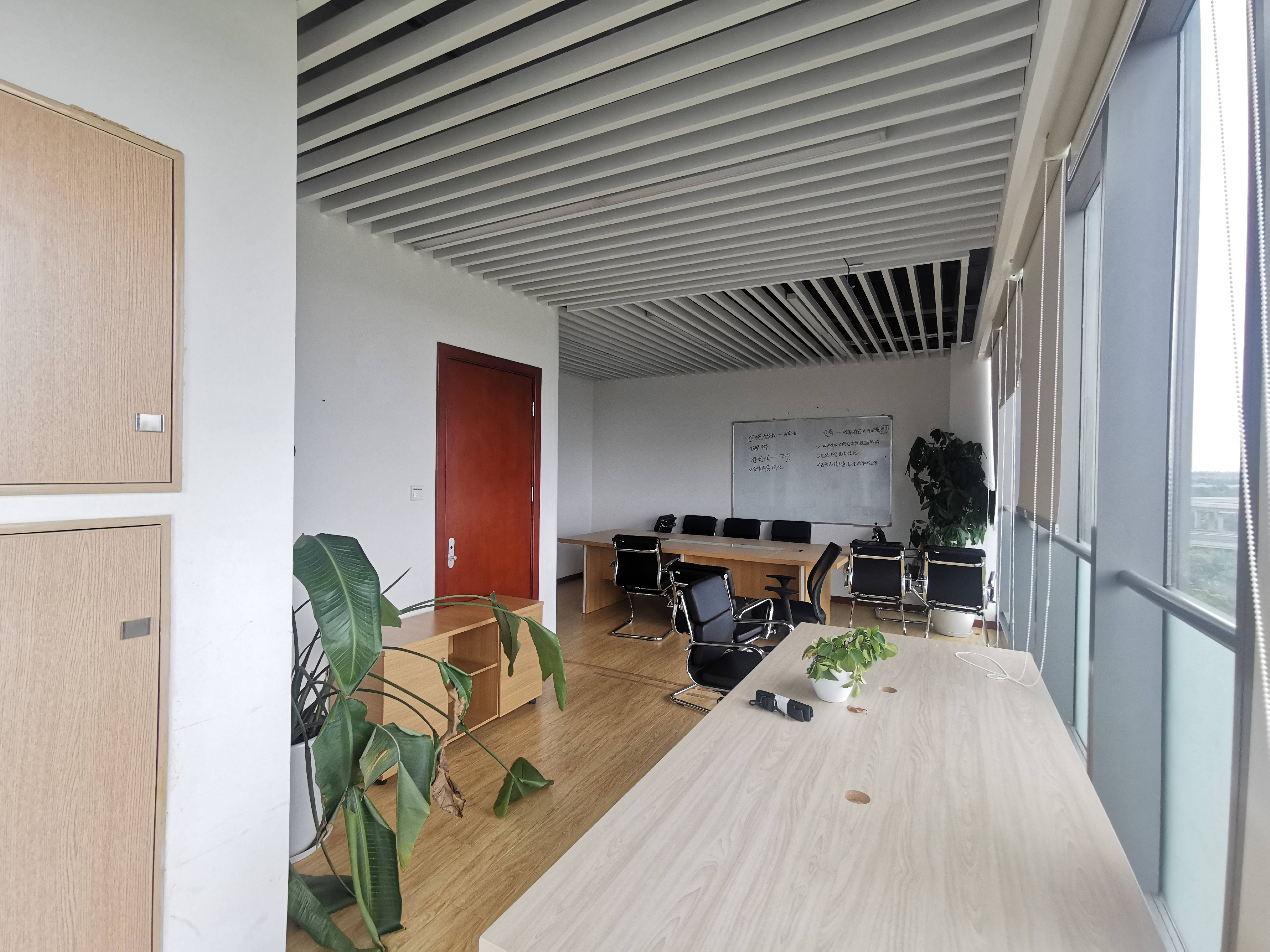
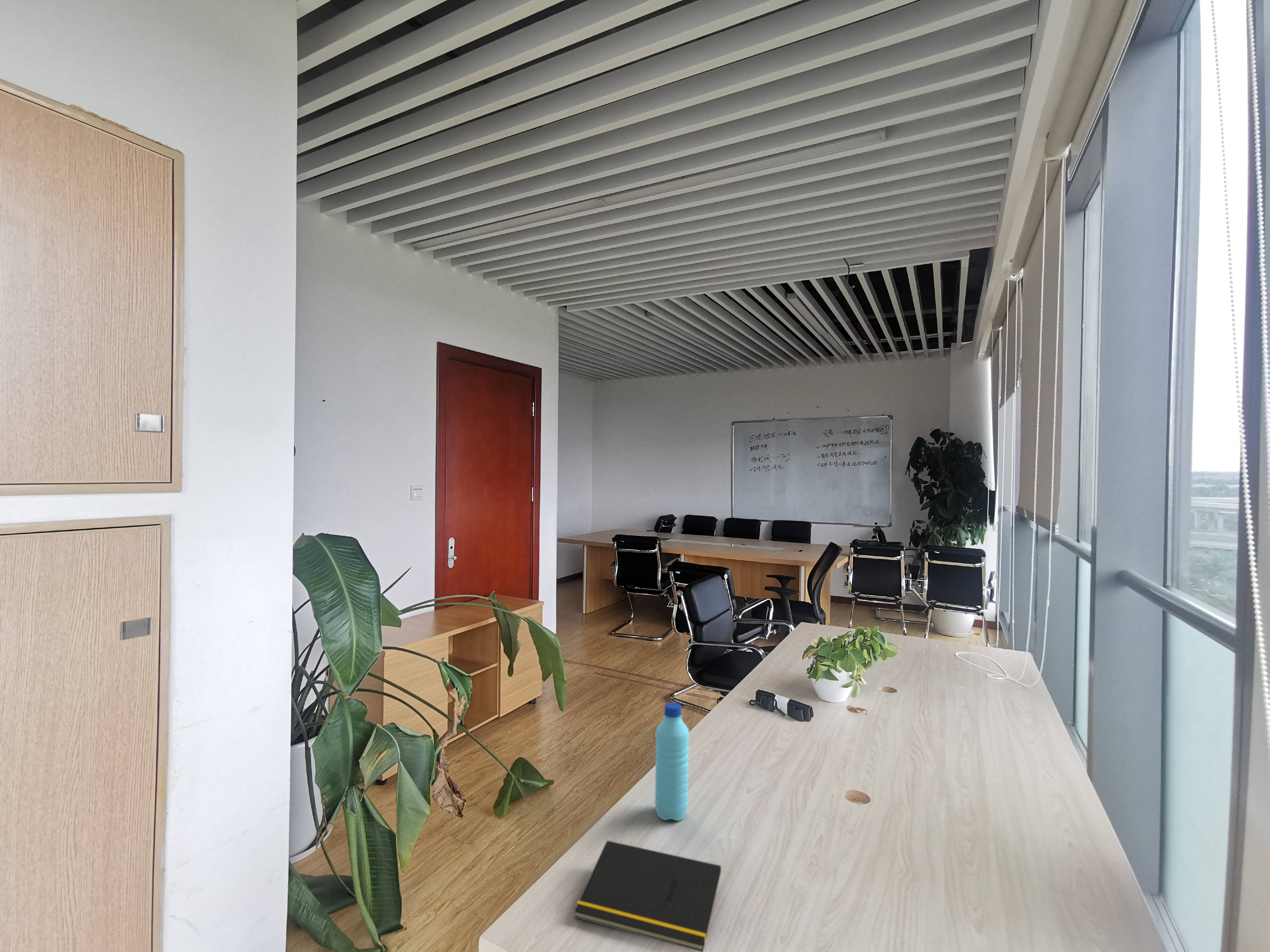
+ notepad (650, 890)
+ water bottle (672, 760)
